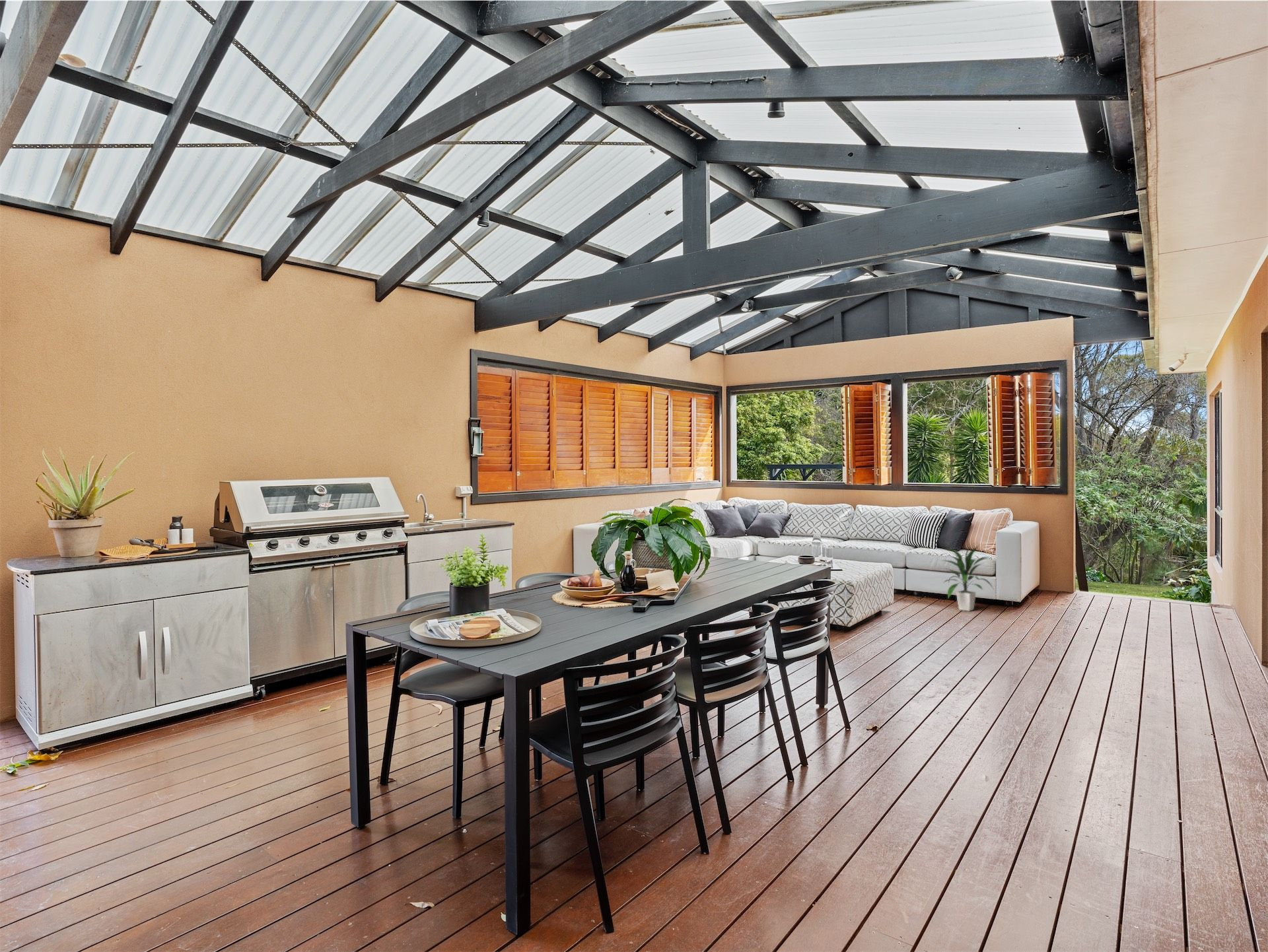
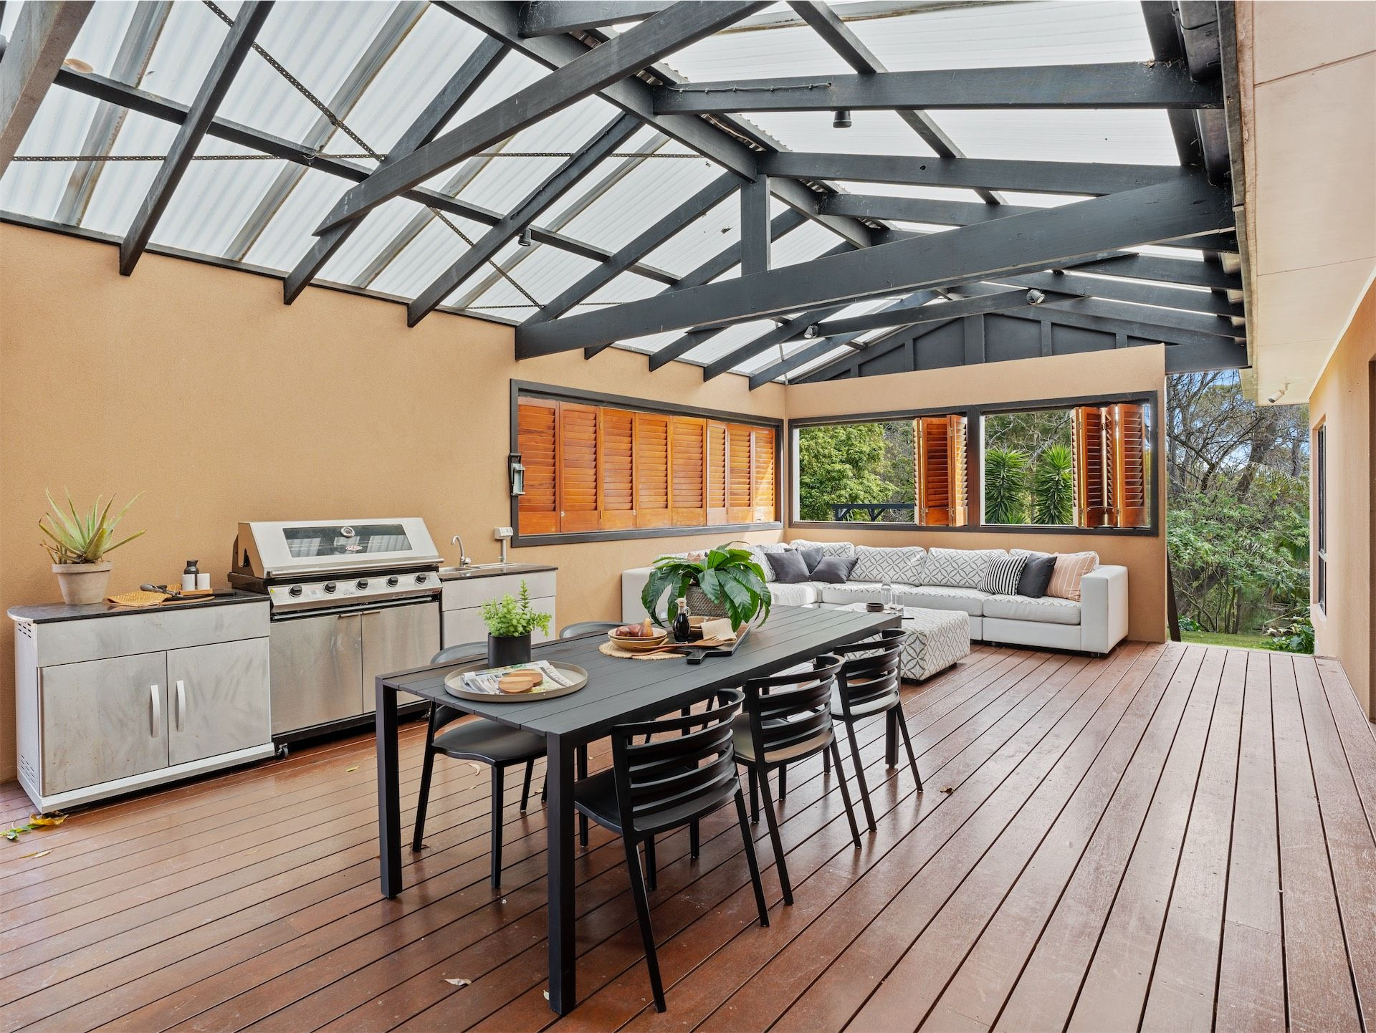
- indoor plant (963, 576)
